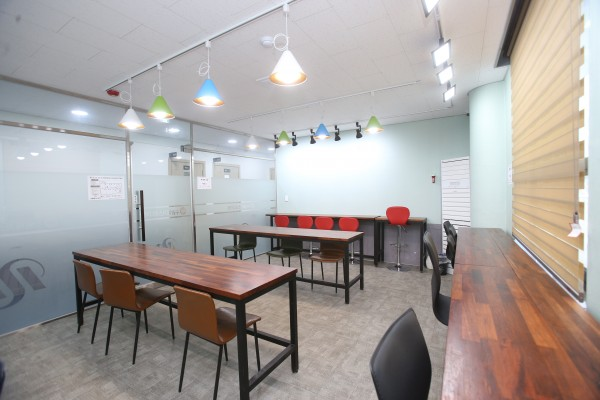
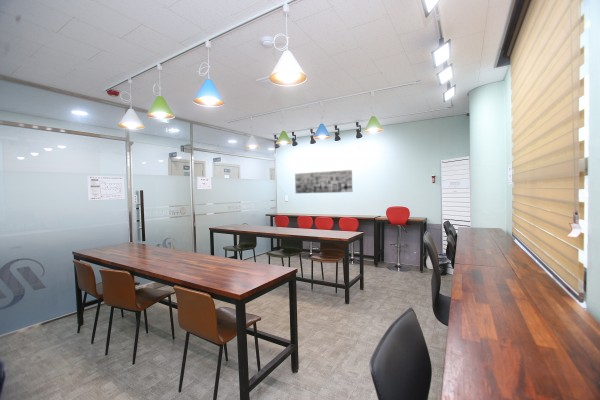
+ wall art (322, 182)
